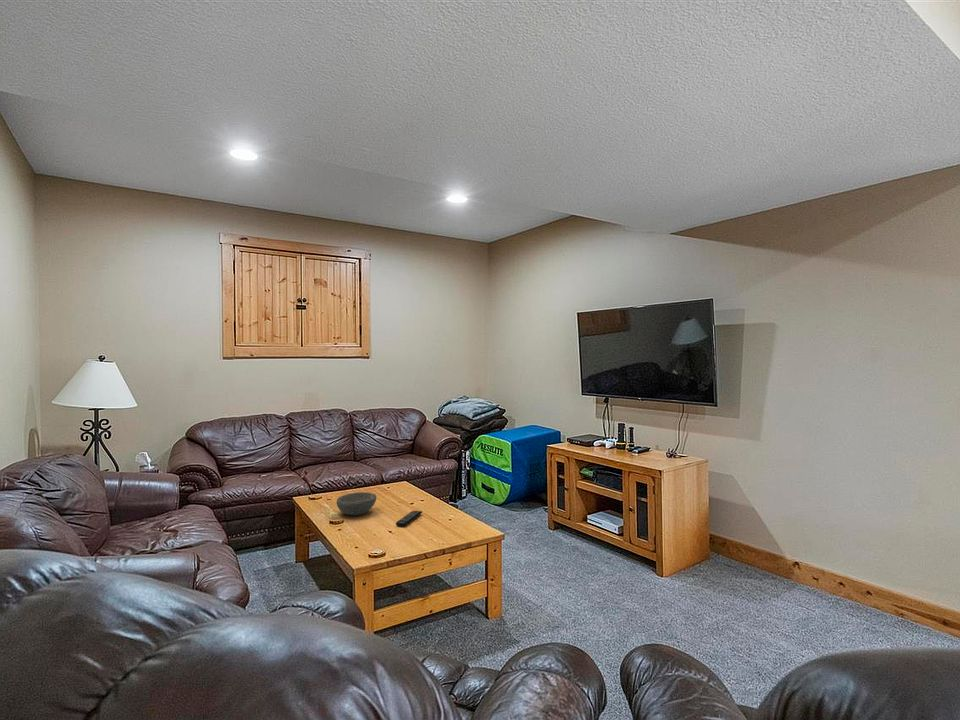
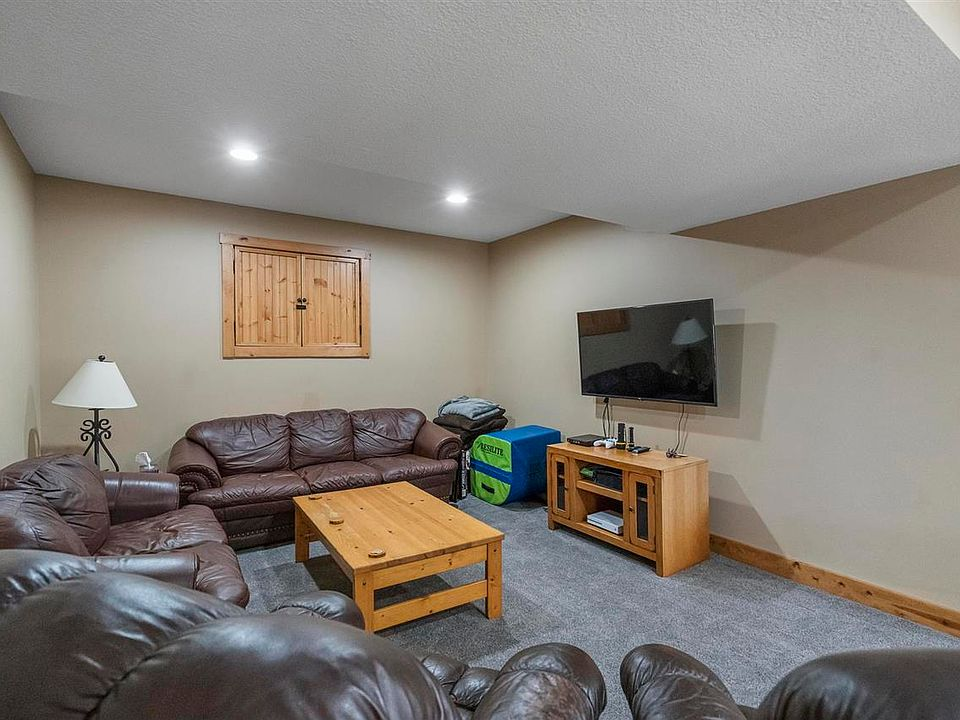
- bowl (356, 504)
- remote control (409, 518)
